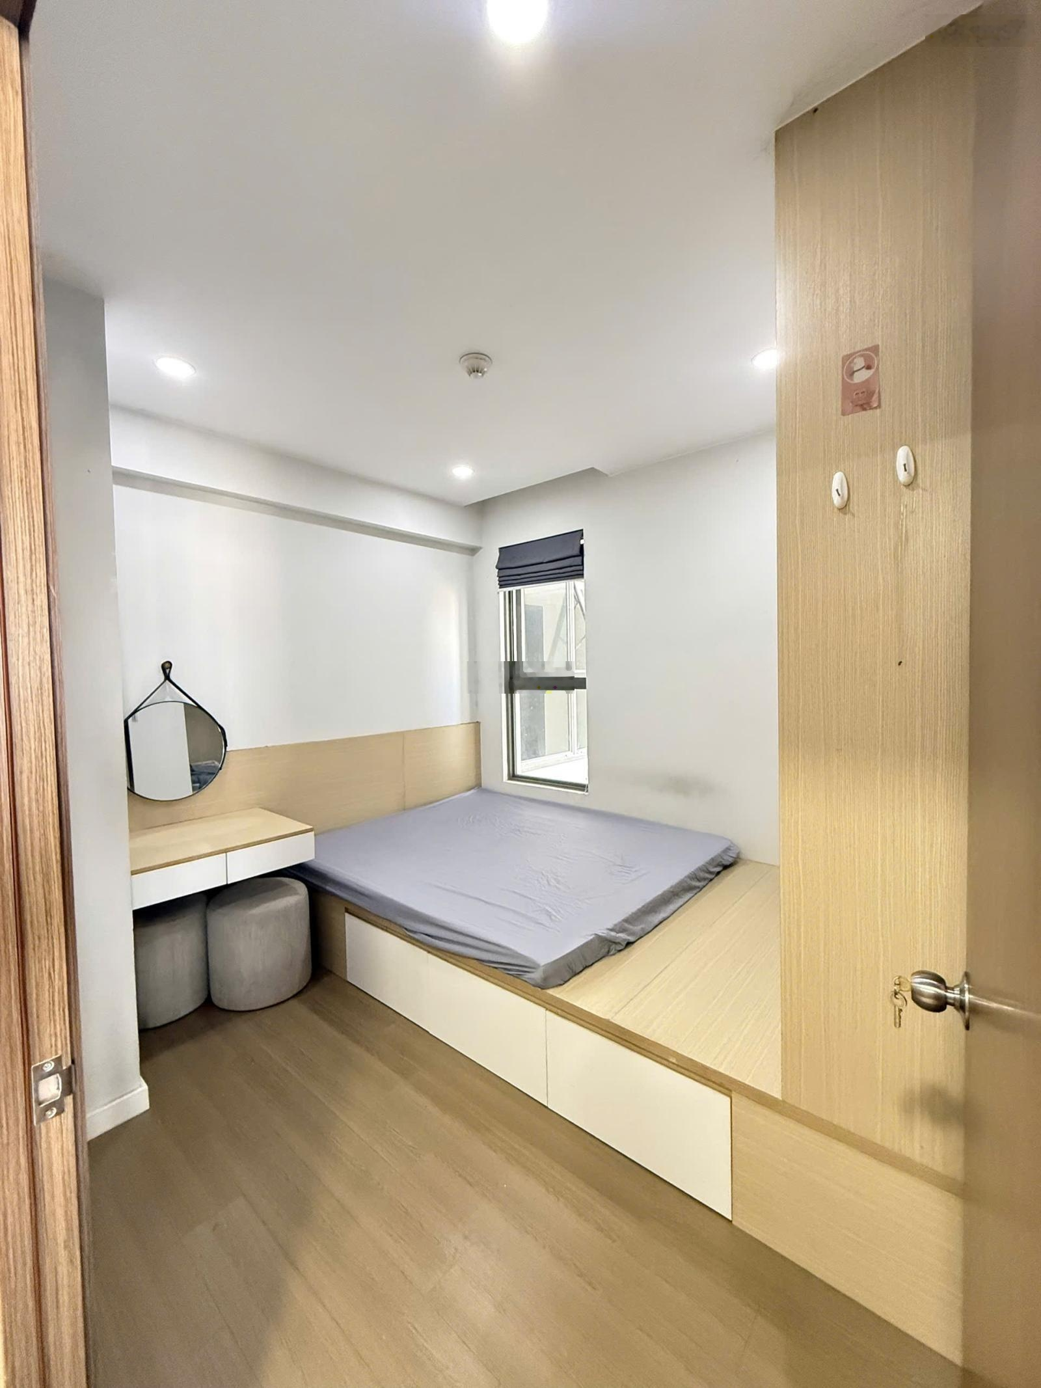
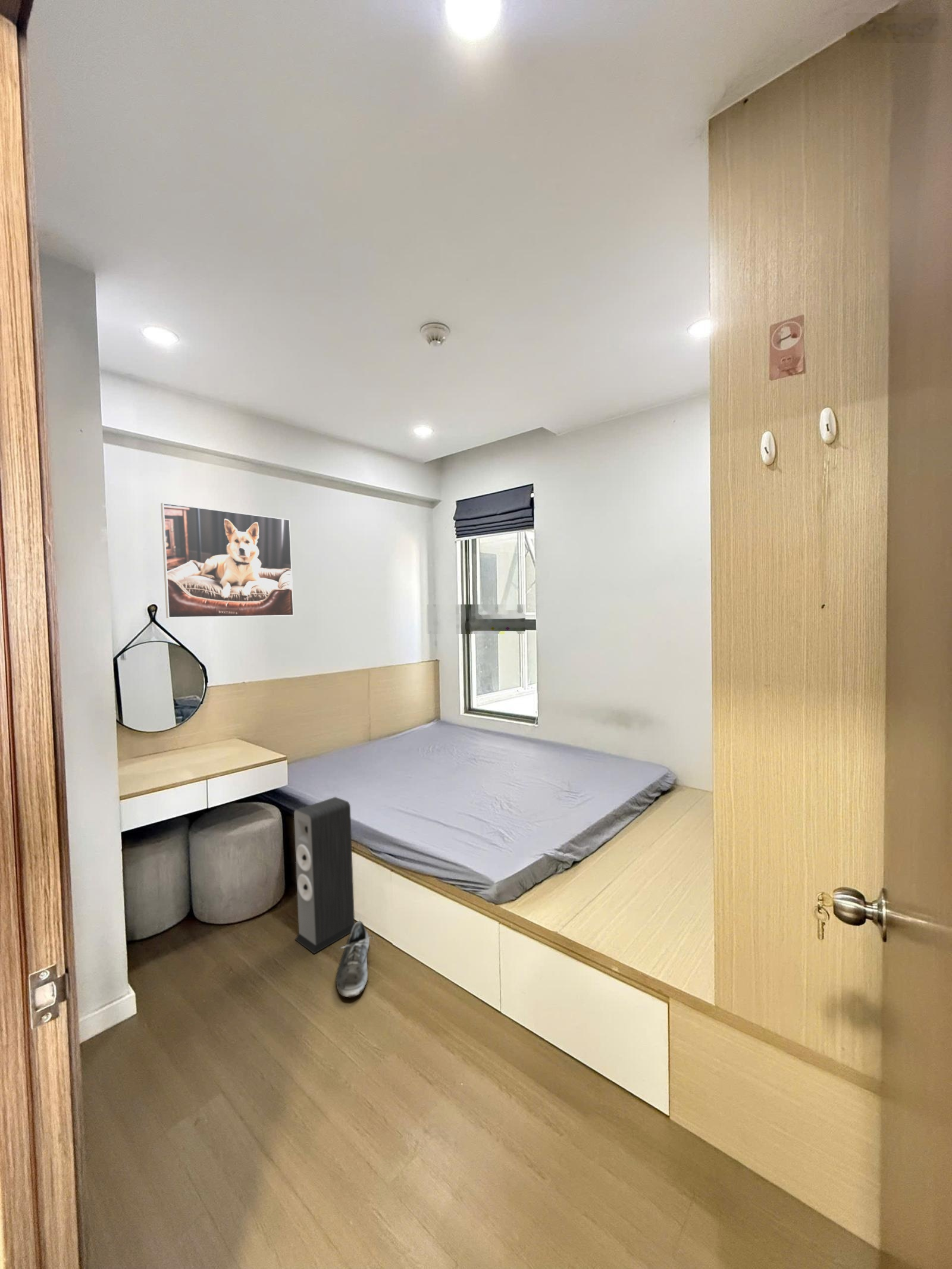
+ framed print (233, 565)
+ shoe (355, 954)
+ speaker (325, 870)
